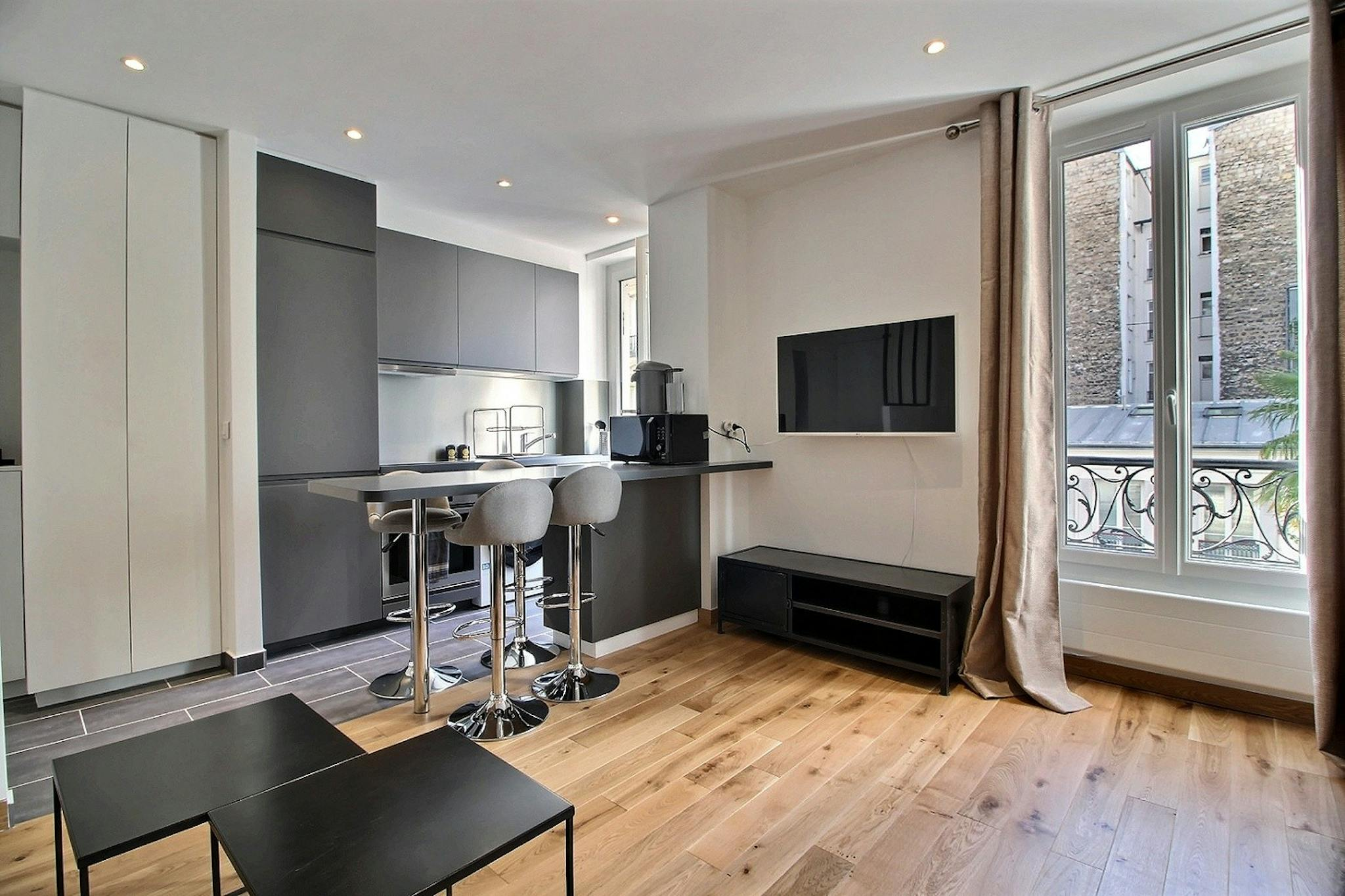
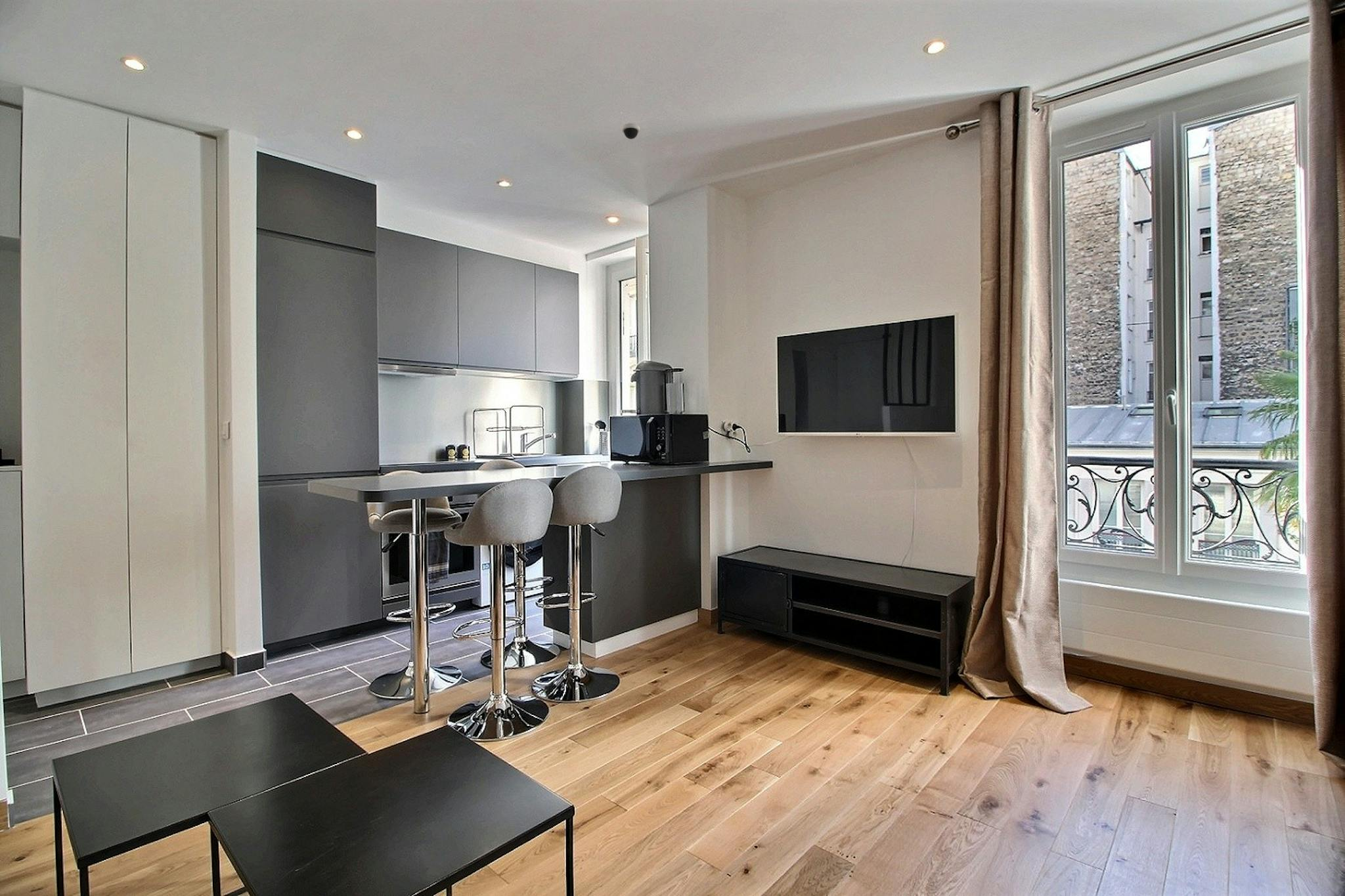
+ dome security camera (630, 133)
